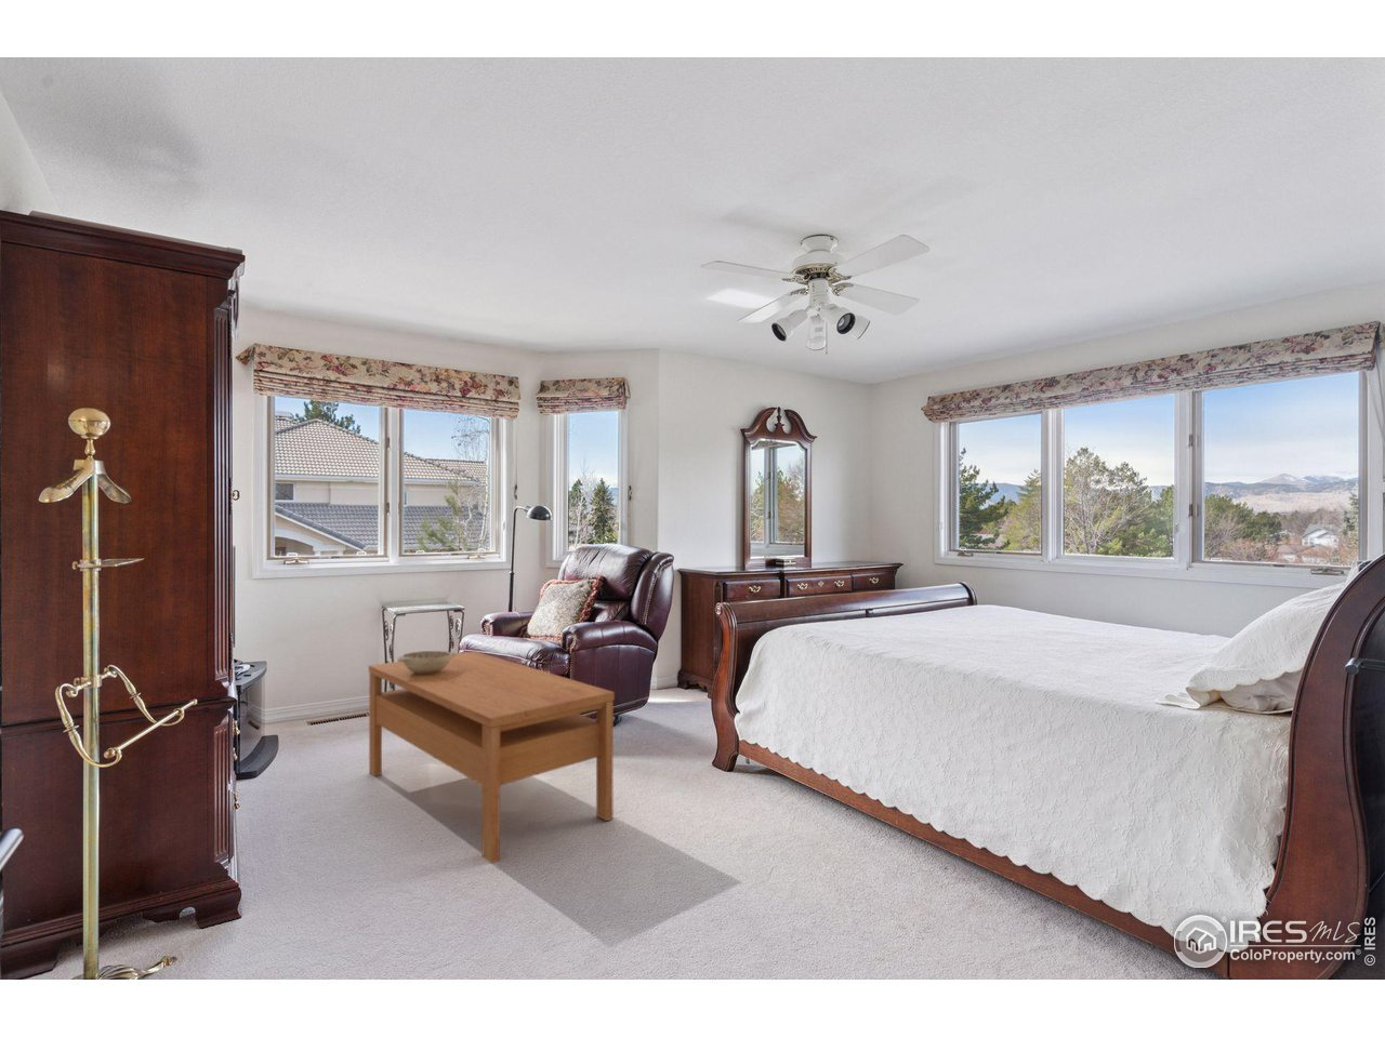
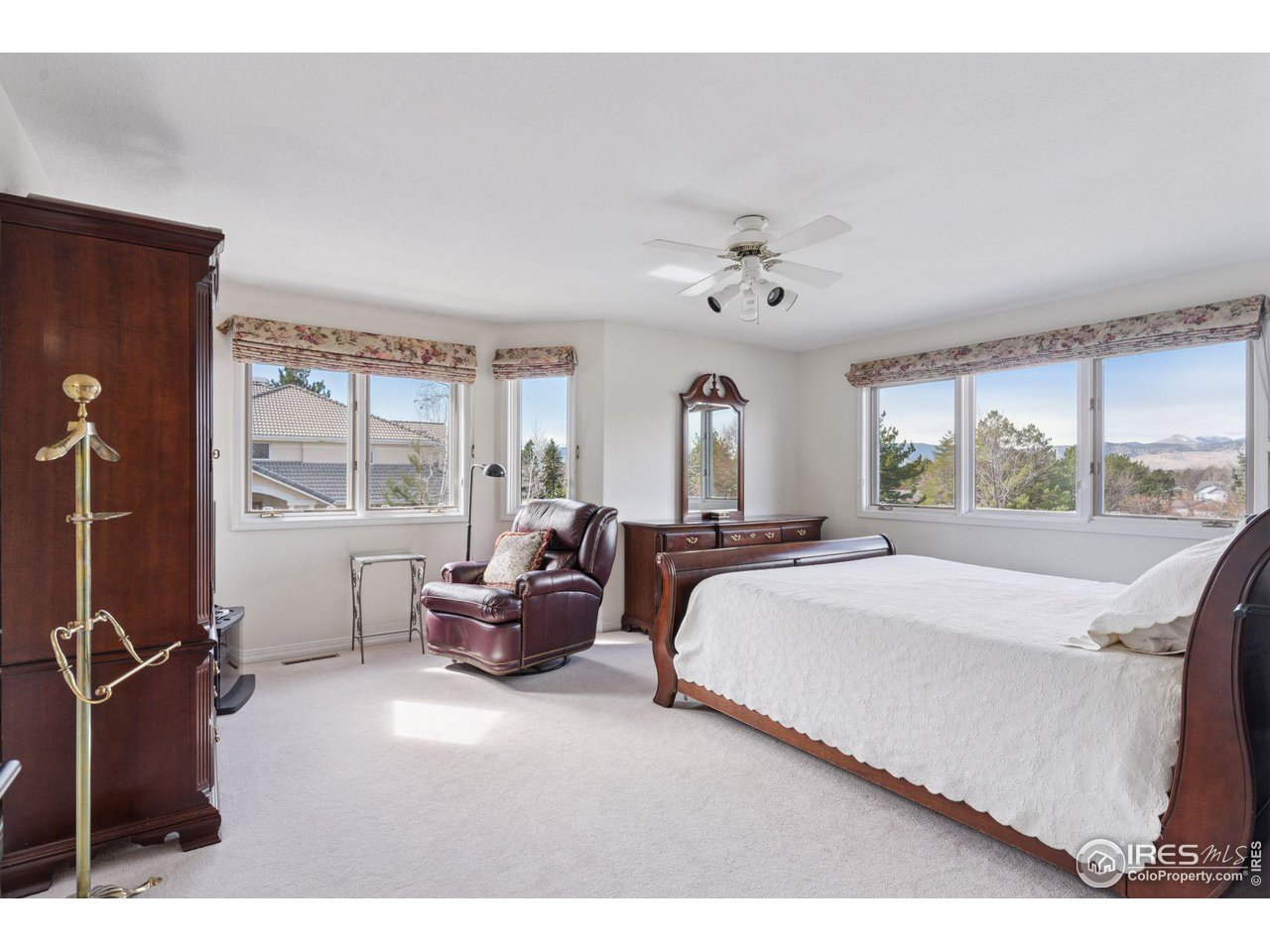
- coffee table (481, 735)
- decorative bowl (426, 662)
